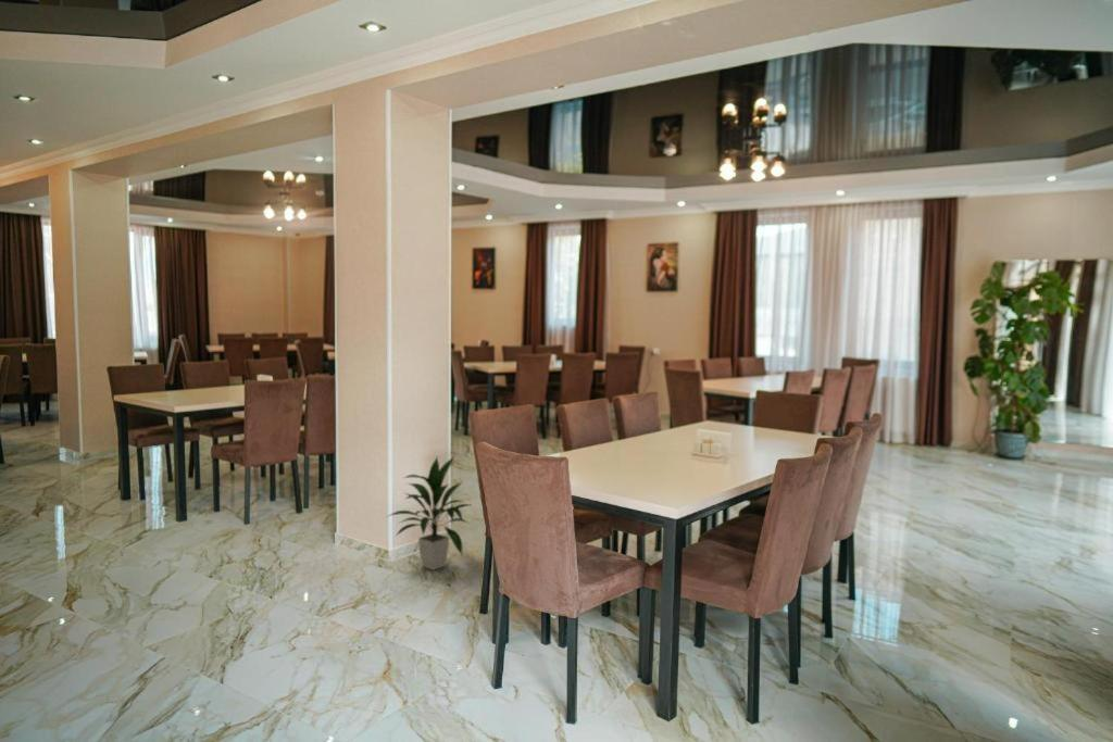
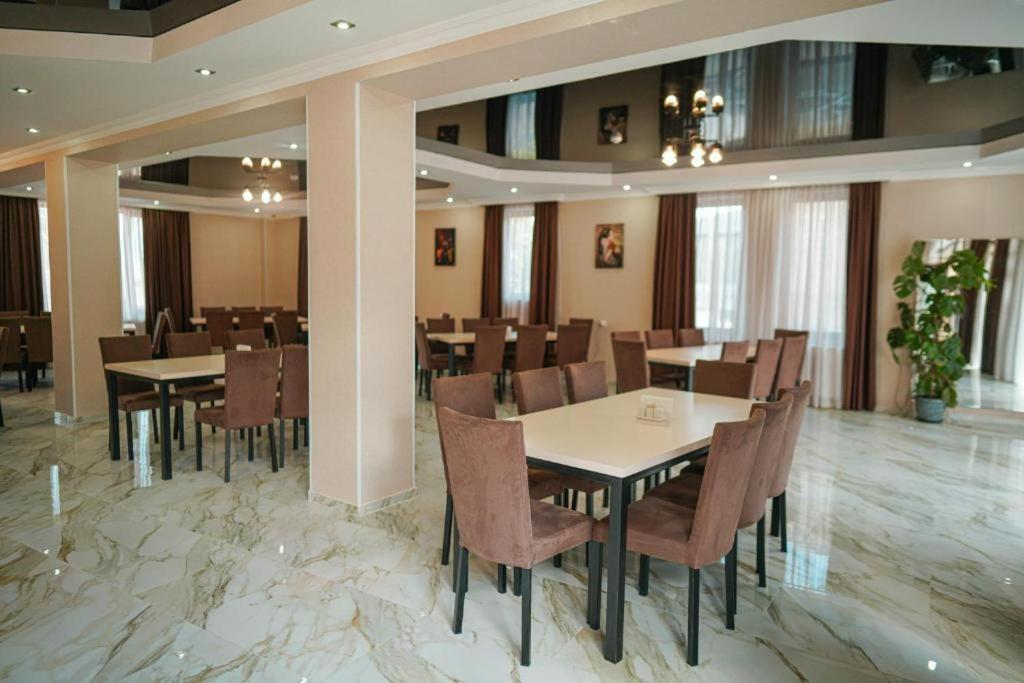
- indoor plant (434, 513)
